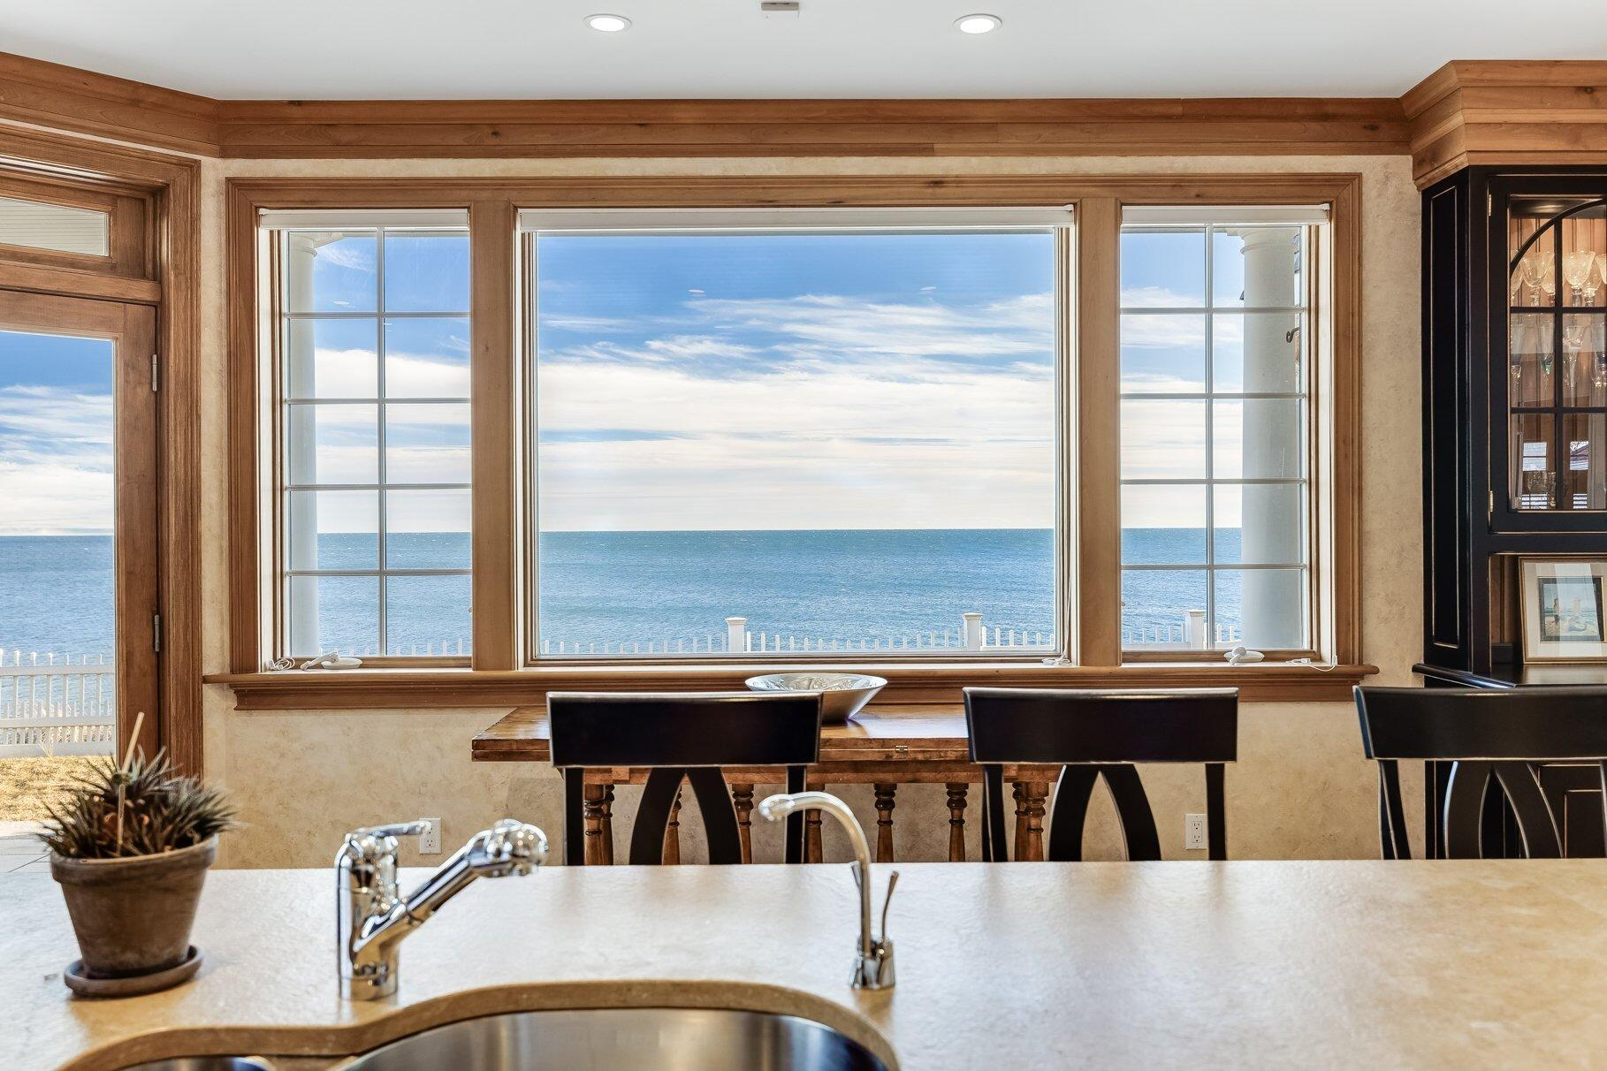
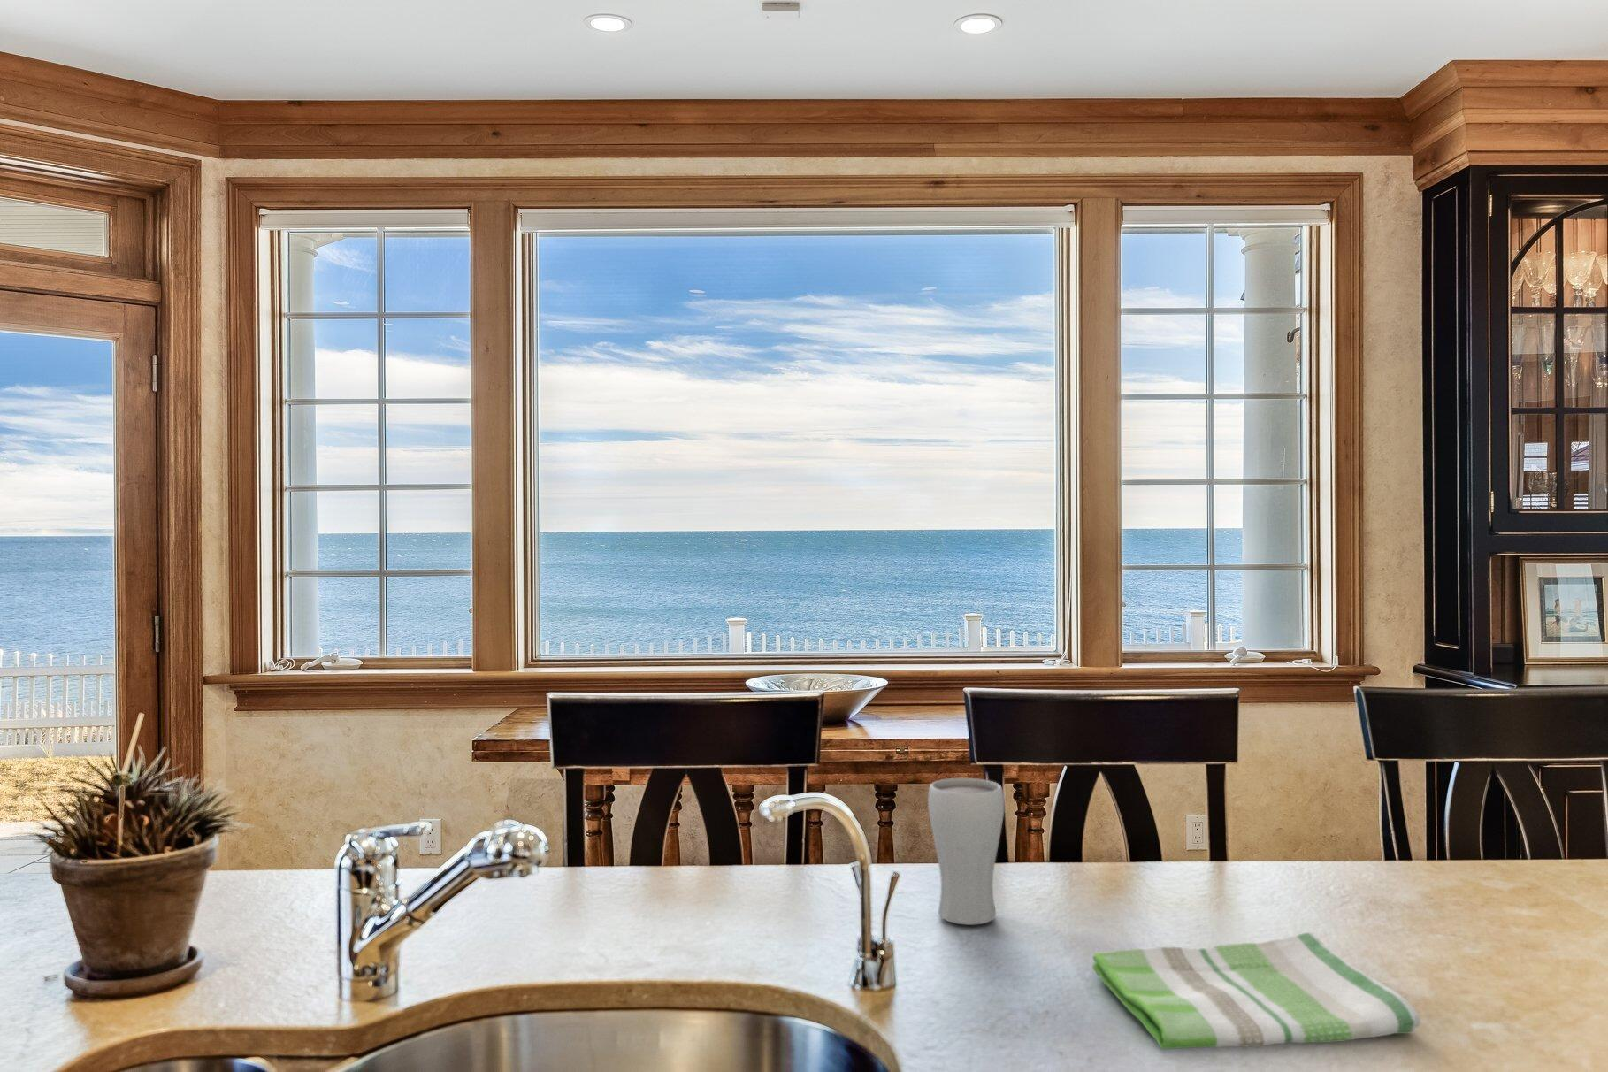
+ dish towel (1244, 986)
+ drinking glass (966, 851)
